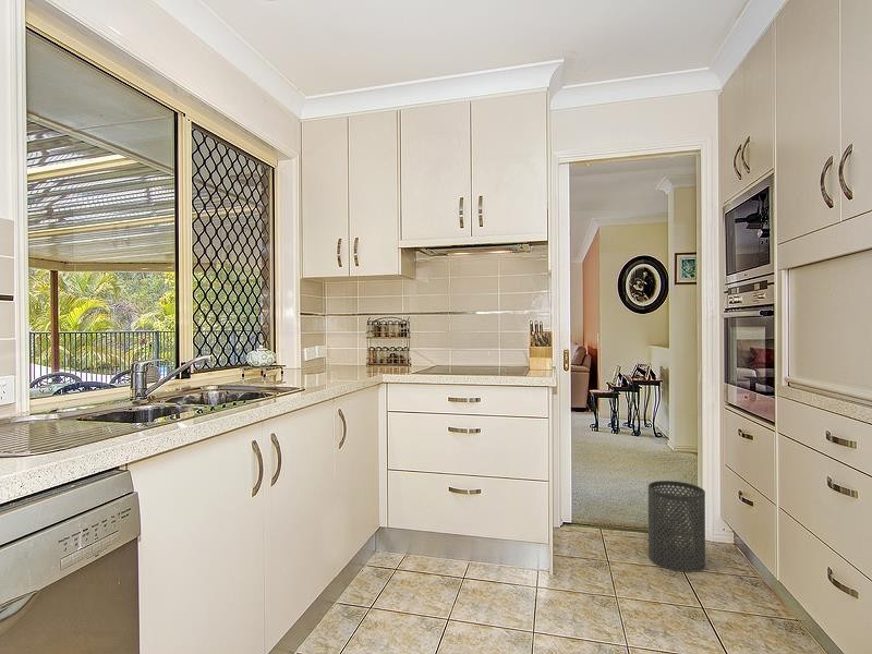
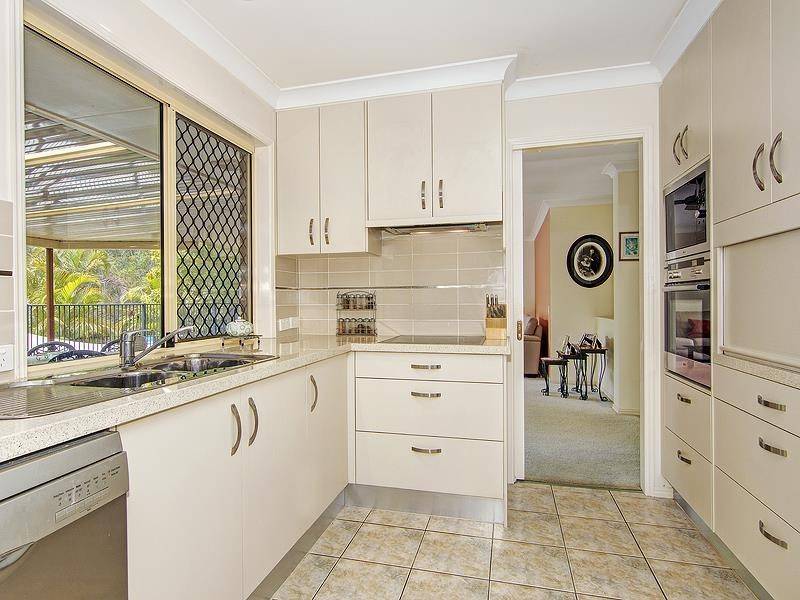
- trash can (676, 523)
